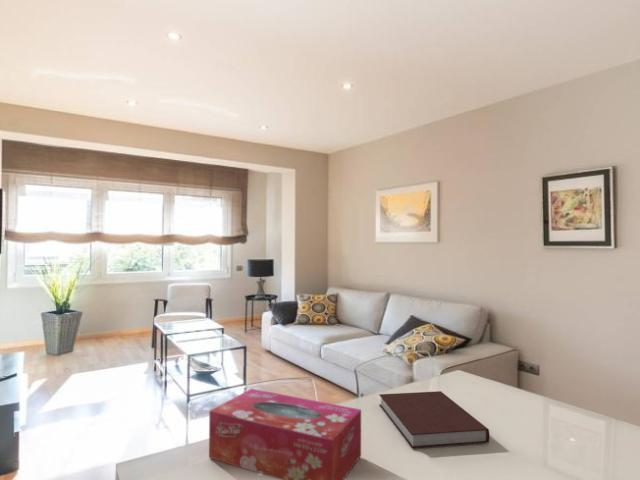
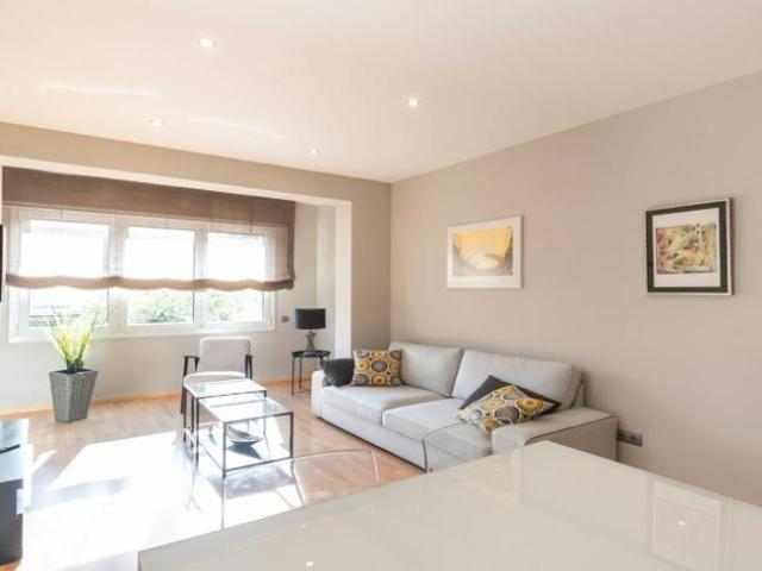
- notebook (428, 415)
- tissue box (285, 433)
